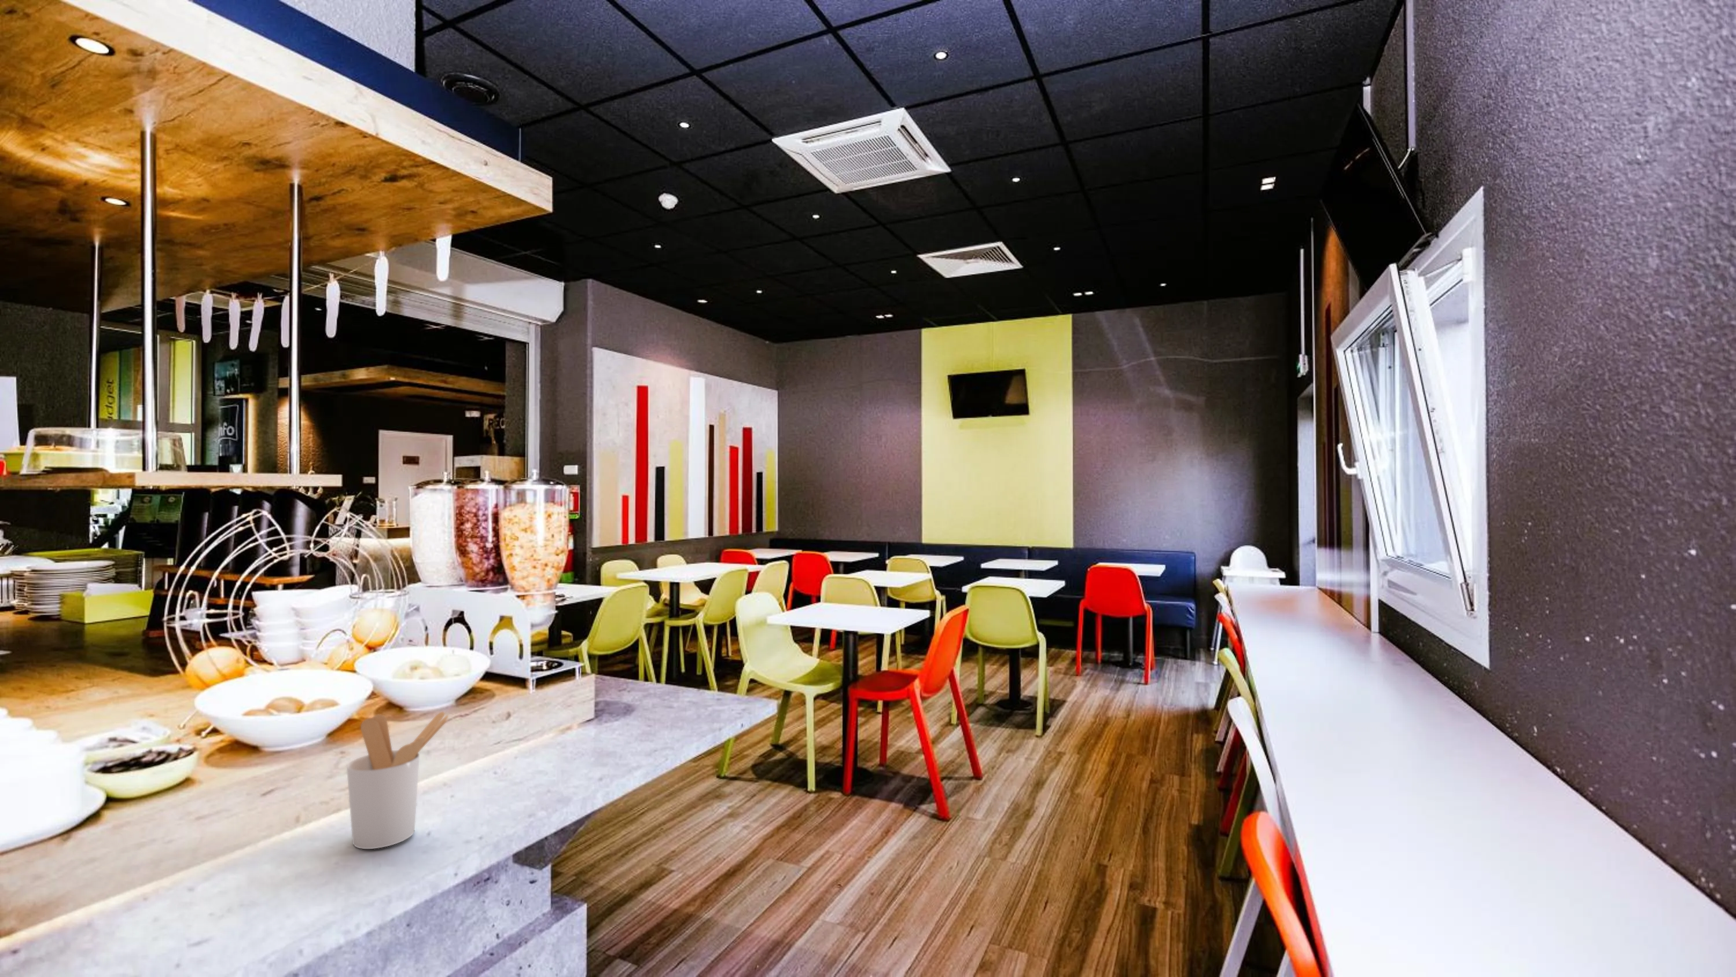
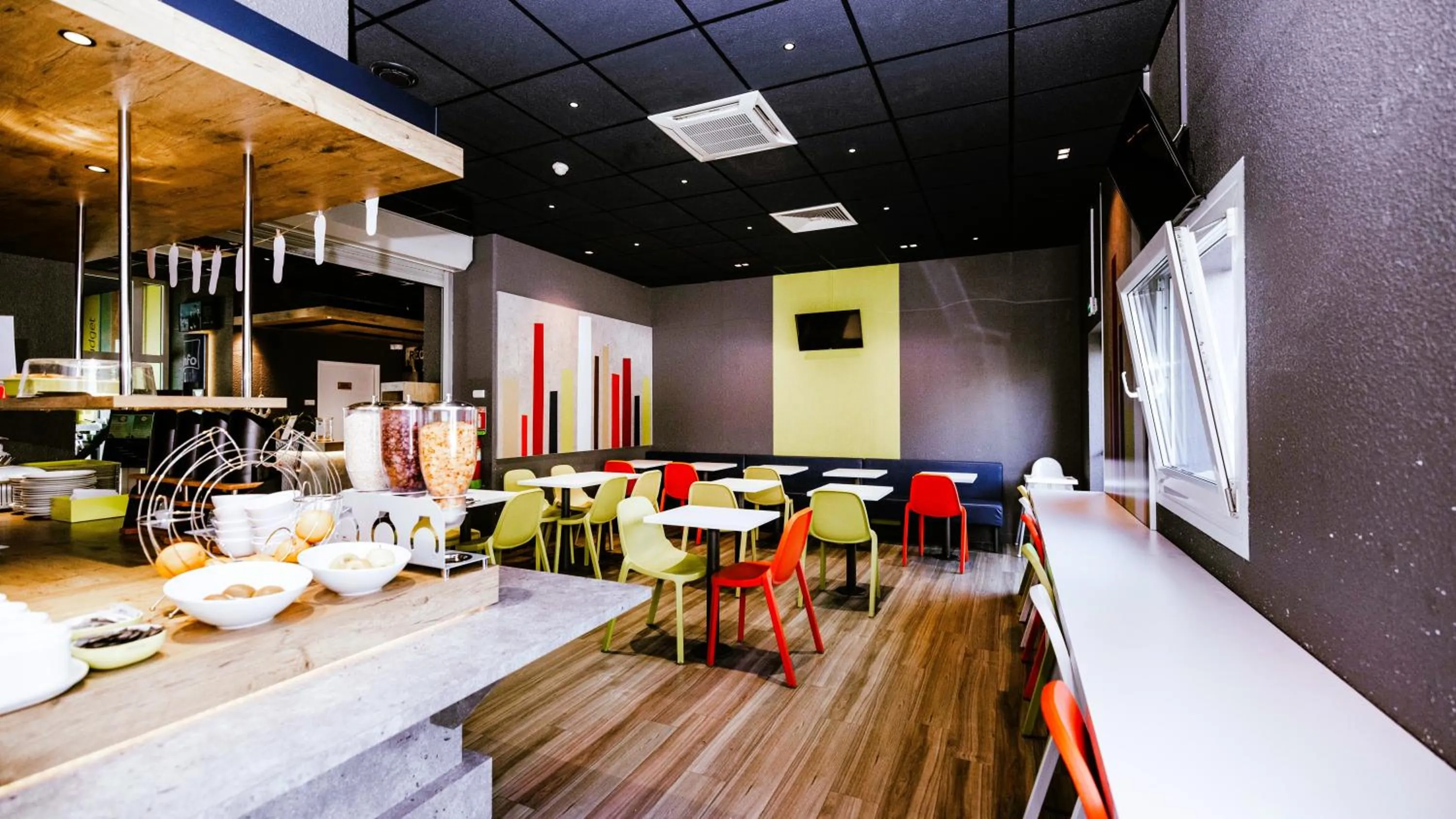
- utensil holder (402, 775)
